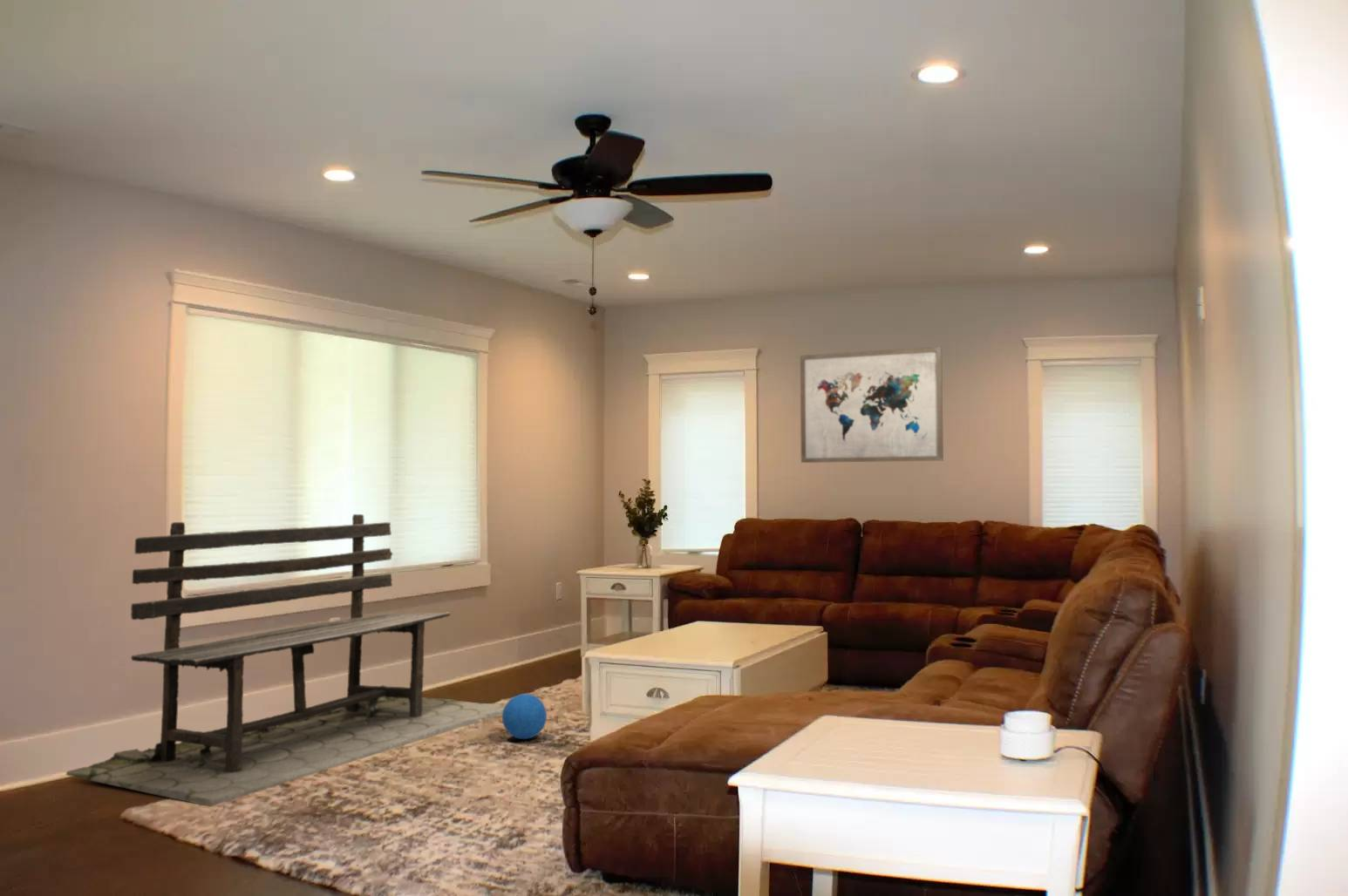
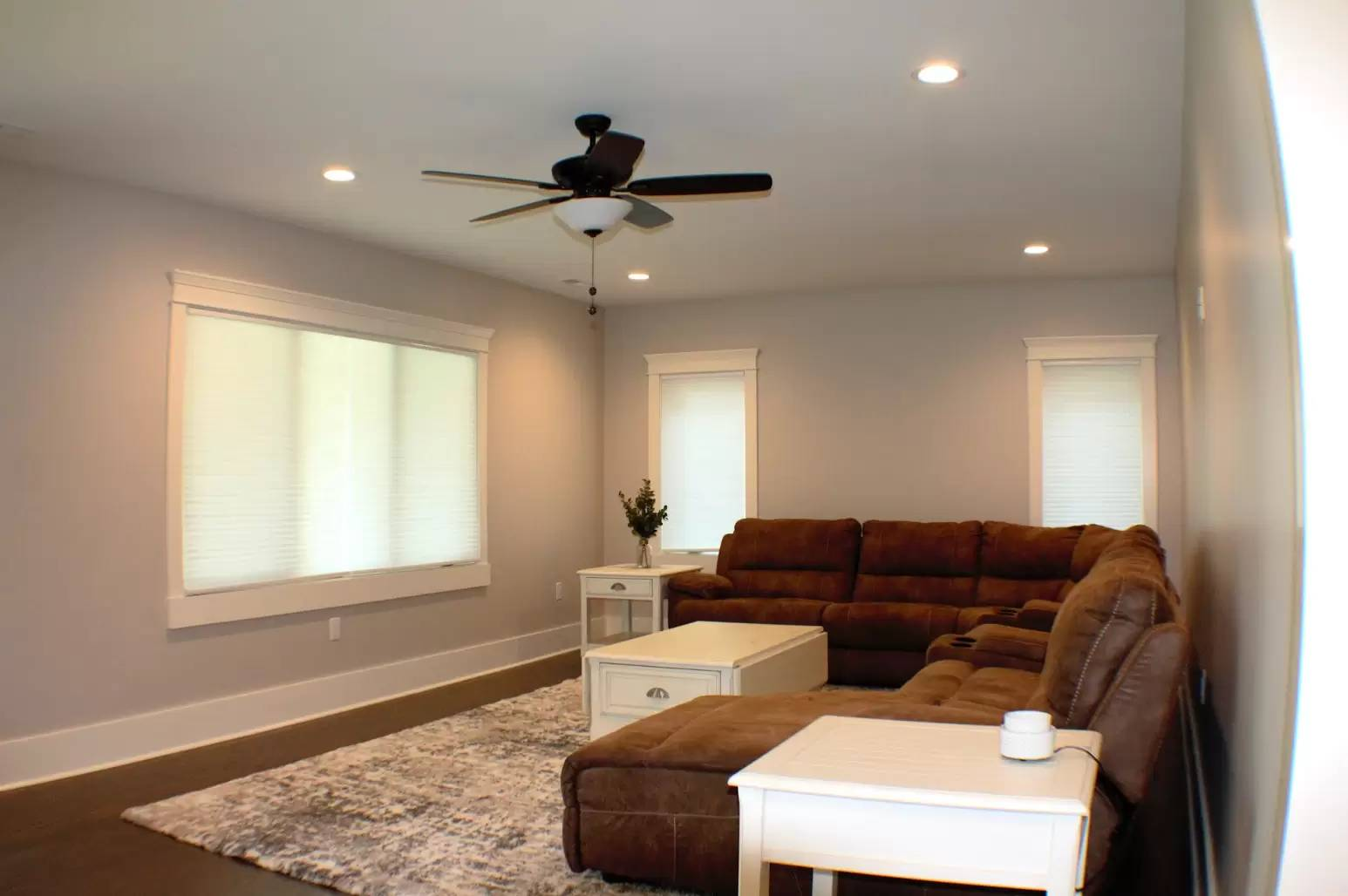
- park bench (316, 628)
- wall art (869, 406)
- decorative ball (524, 716)
